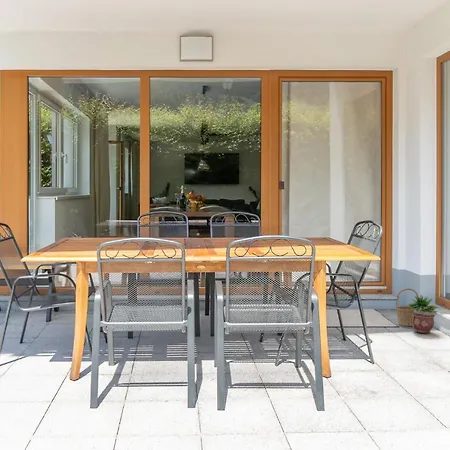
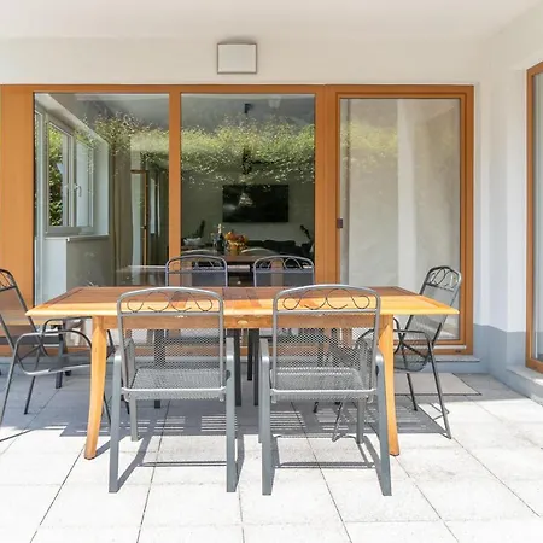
- potted plant (424, 313)
- basket (408, 306)
